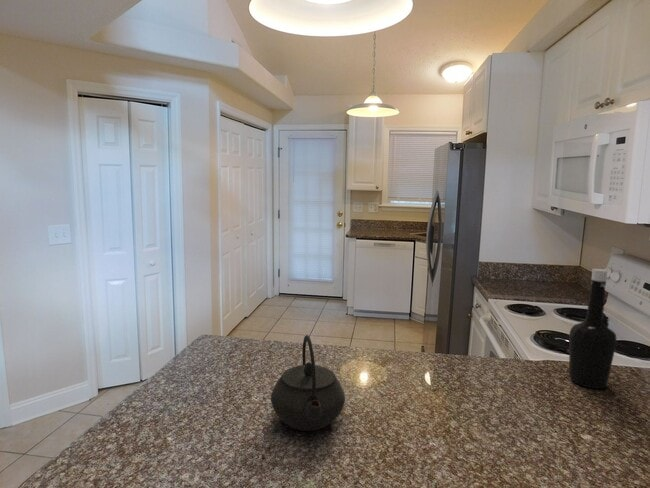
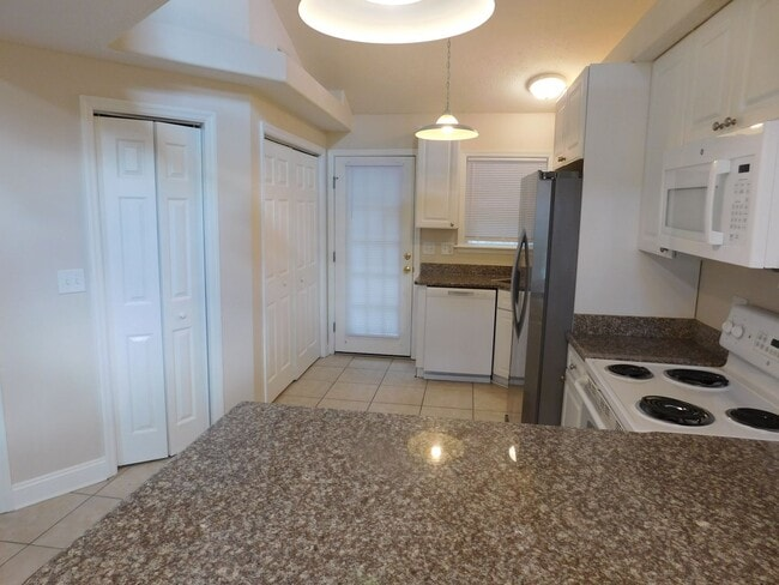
- bottle (593, 326)
- kettle (309, 381)
